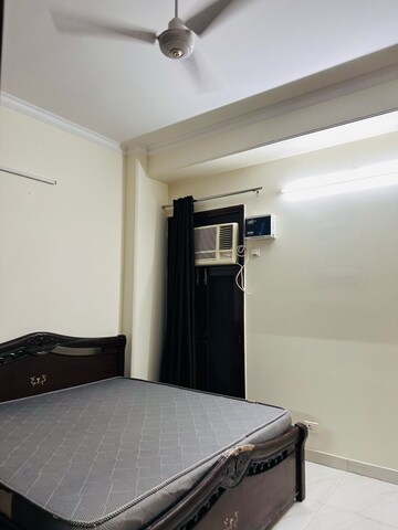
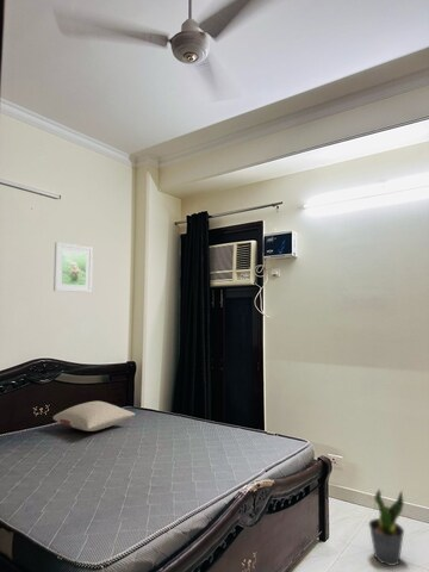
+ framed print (74, 268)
+ potted plant (385, 520)
+ pillow (94, 416)
